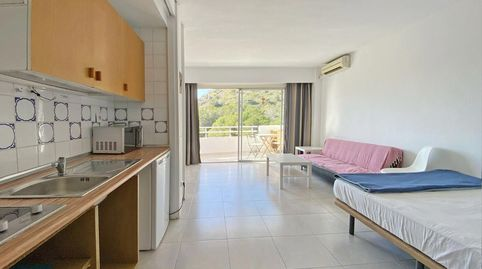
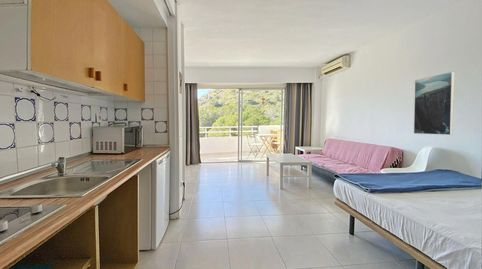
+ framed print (432, 105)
